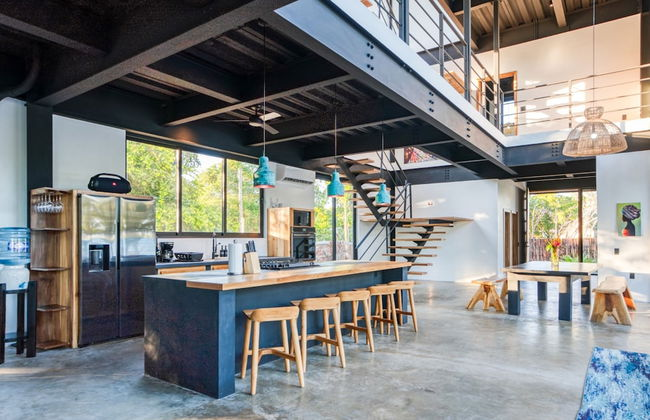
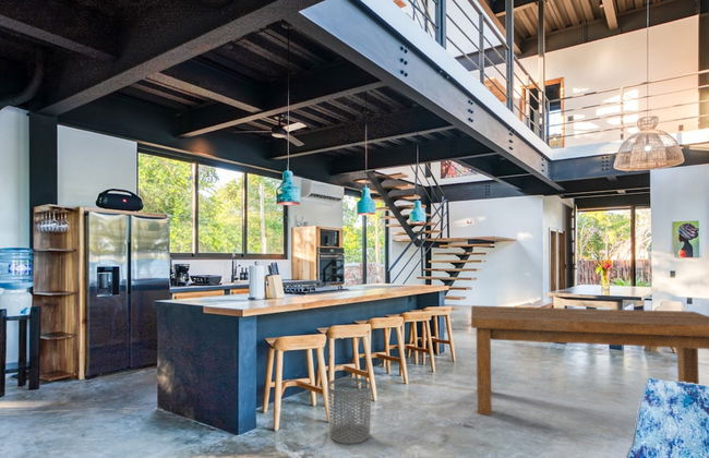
+ dining table (587, 342)
+ waste bin (349, 410)
